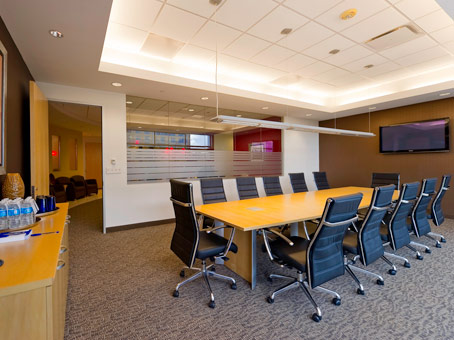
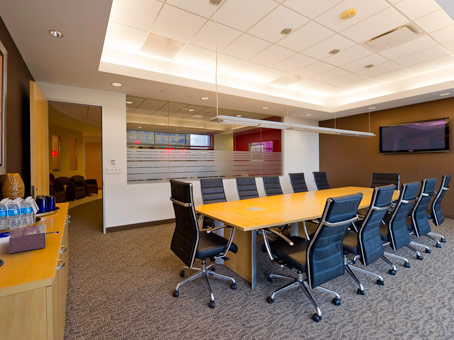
+ tissue box (29, 237)
